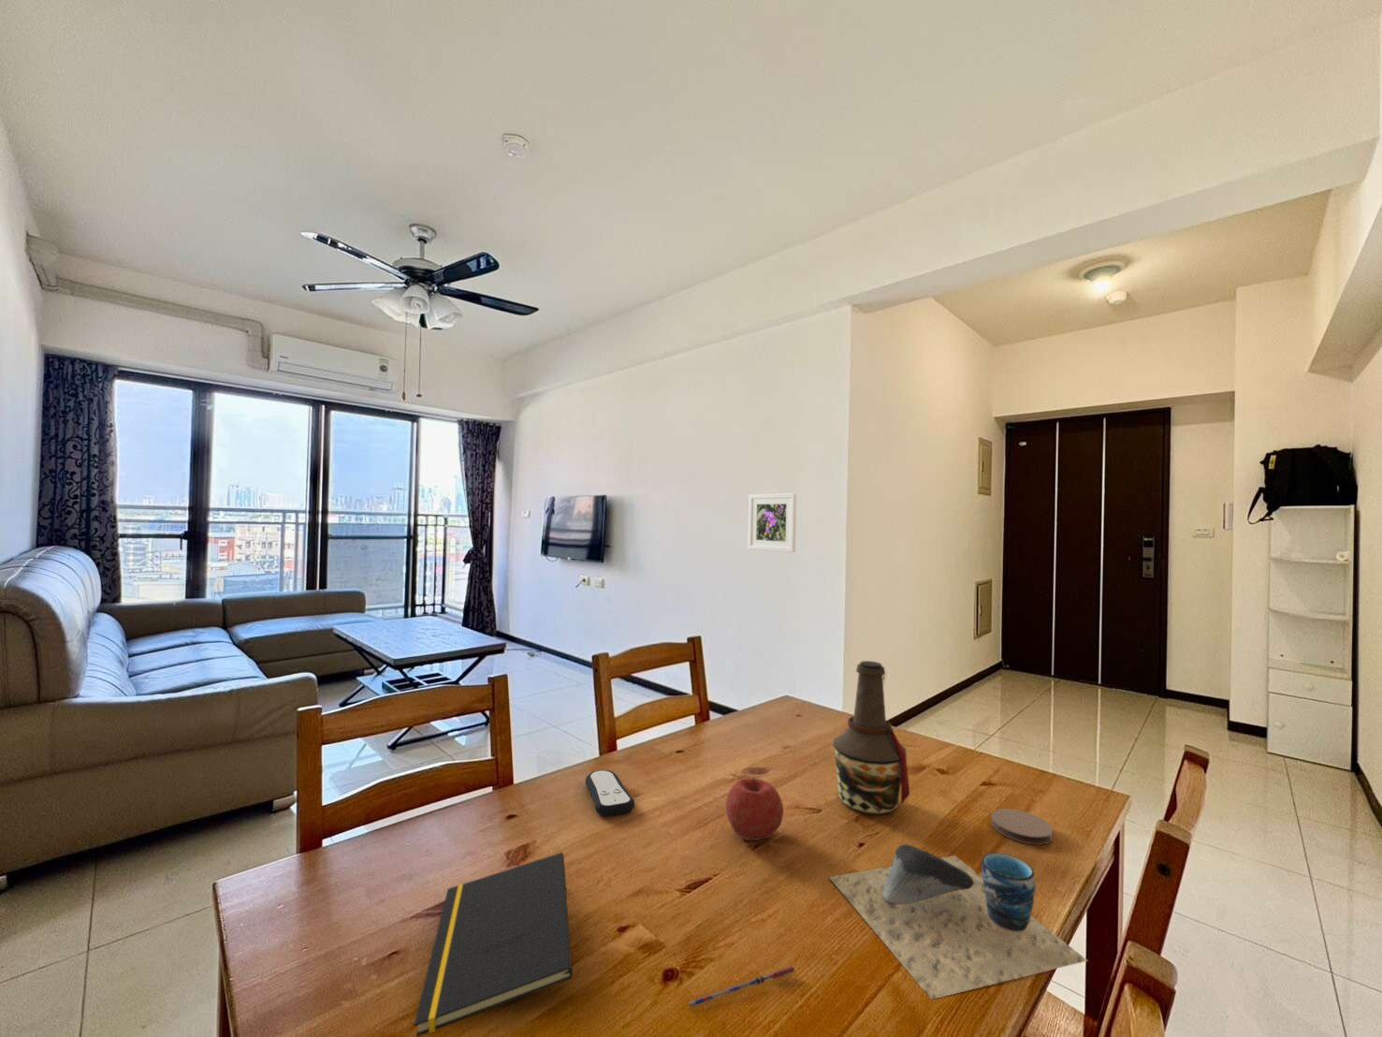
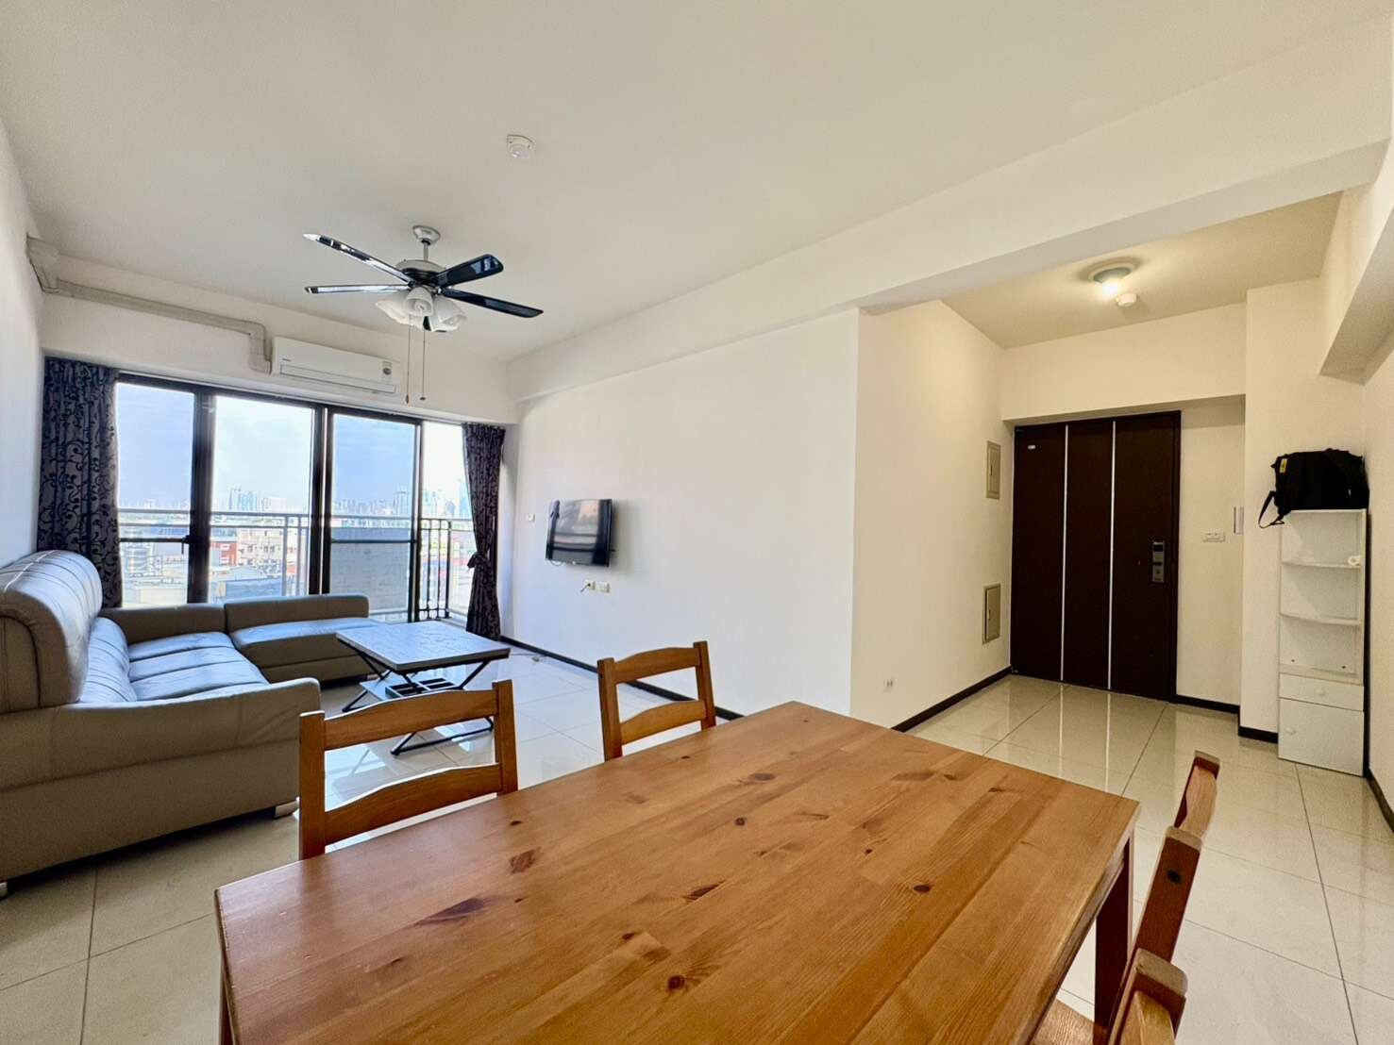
- bottle (872, 734)
- remote control (608, 791)
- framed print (771, 522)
- notepad (502, 928)
- fruit (754, 804)
- cup (946, 880)
- coaster (1020, 826)
- pen (743, 985)
